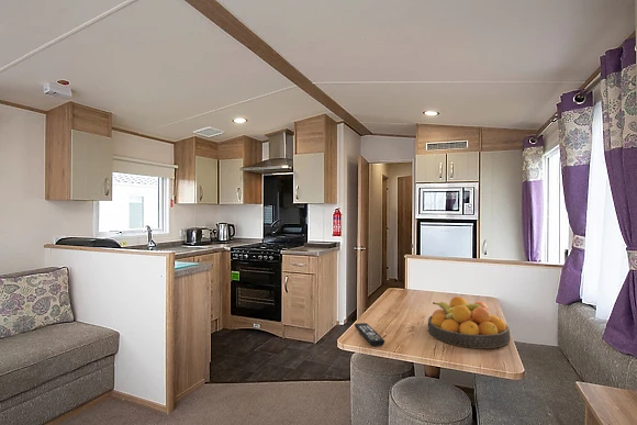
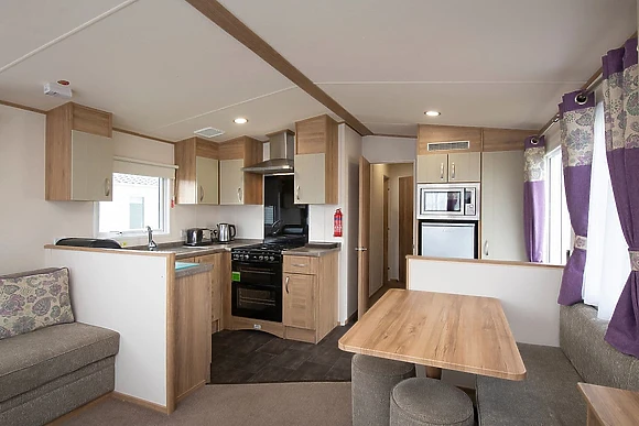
- fruit bowl (467, 317)
- remote control (368, 333)
